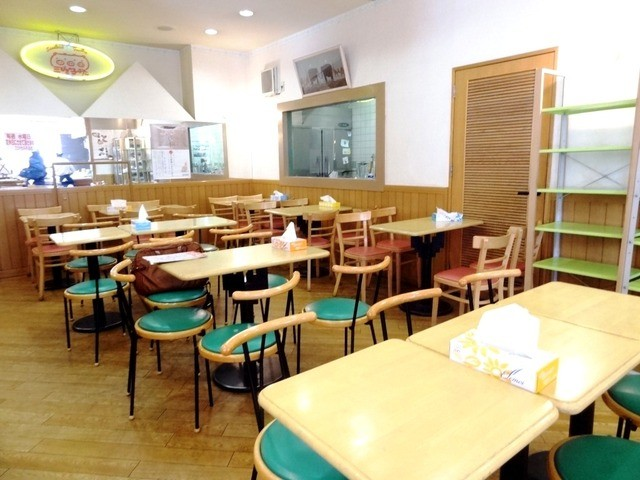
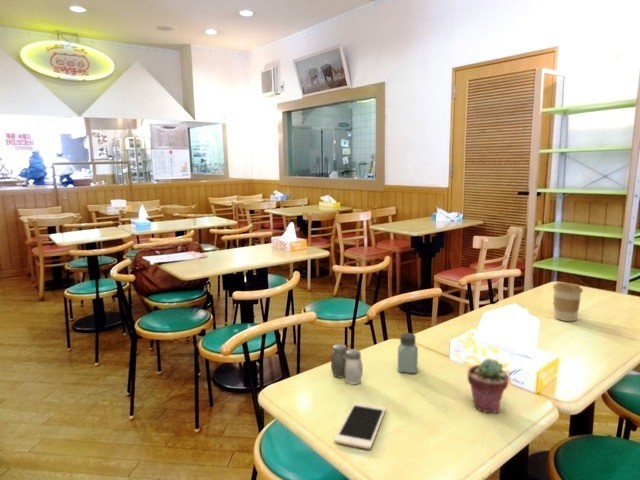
+ coffee cup (566, 300)
+ cell phone (361, 423)
+ saltshaker (407, 352)
+ potted succulent (487, 383)
+ salt and pepper shaker (346, 363)
